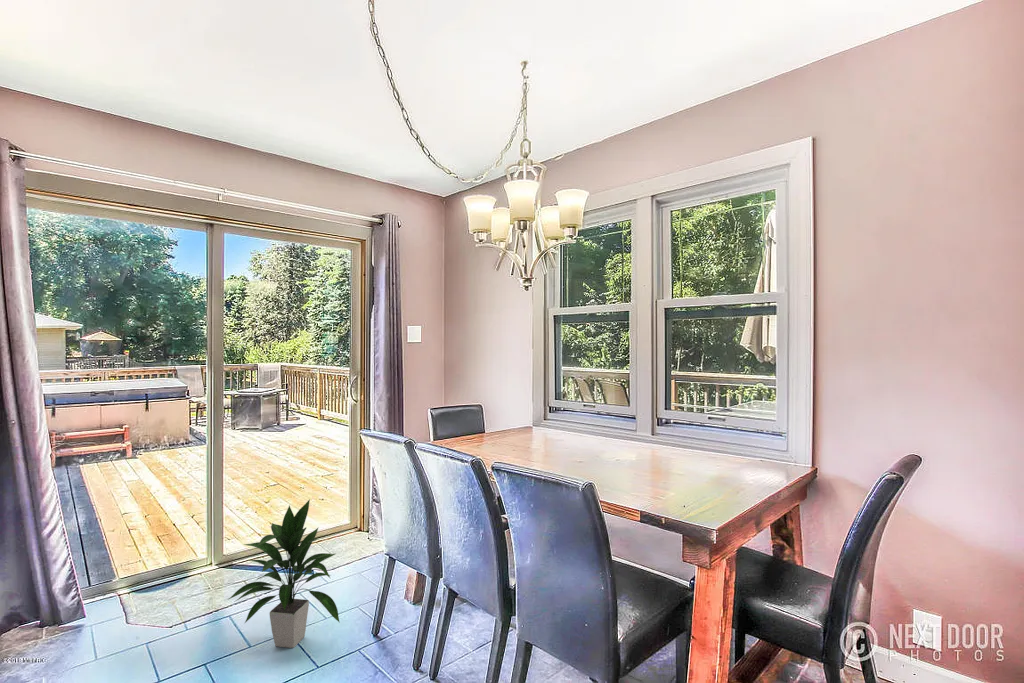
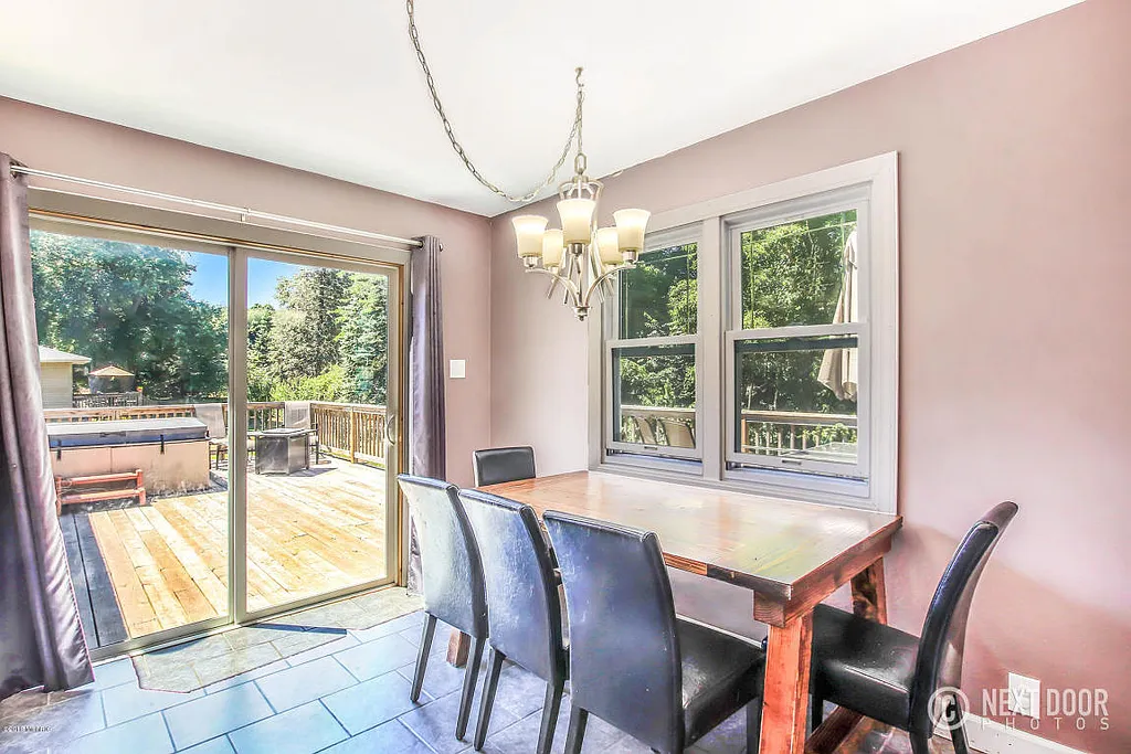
- indoor plant (291, 576)
